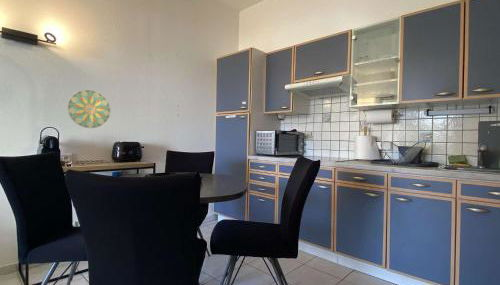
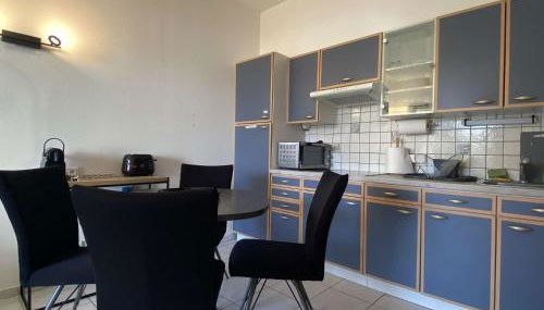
- decorative plate (90, 109)
